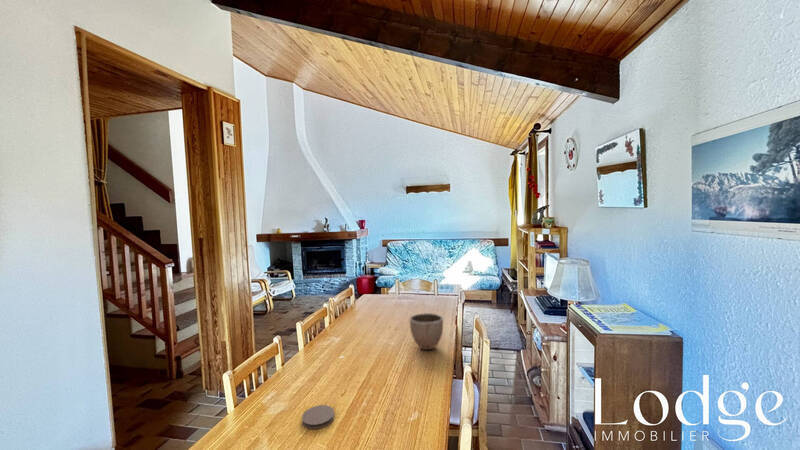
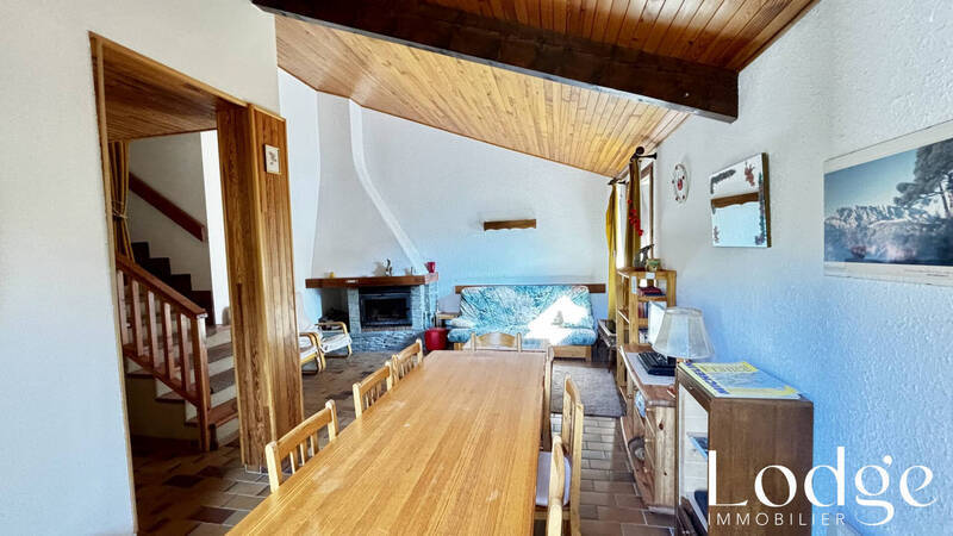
- coaster (318, 416)
- decorative bowl (426, 332)
